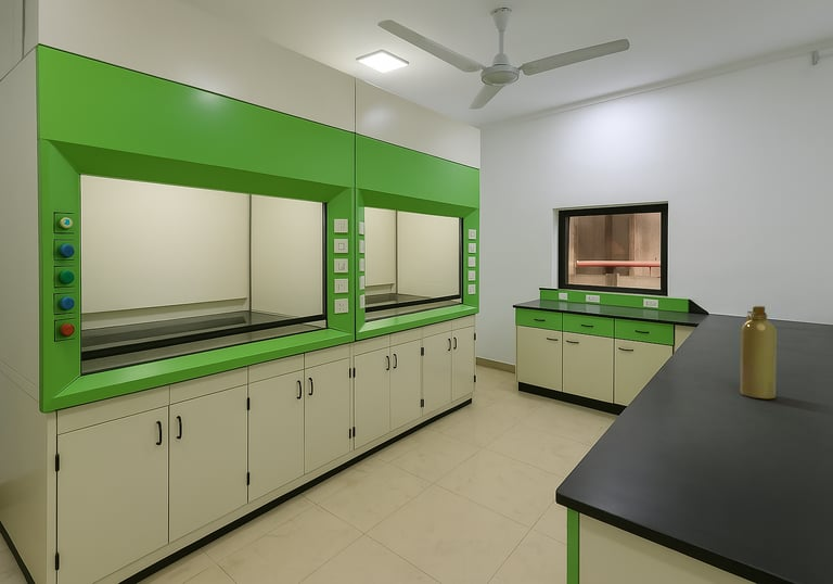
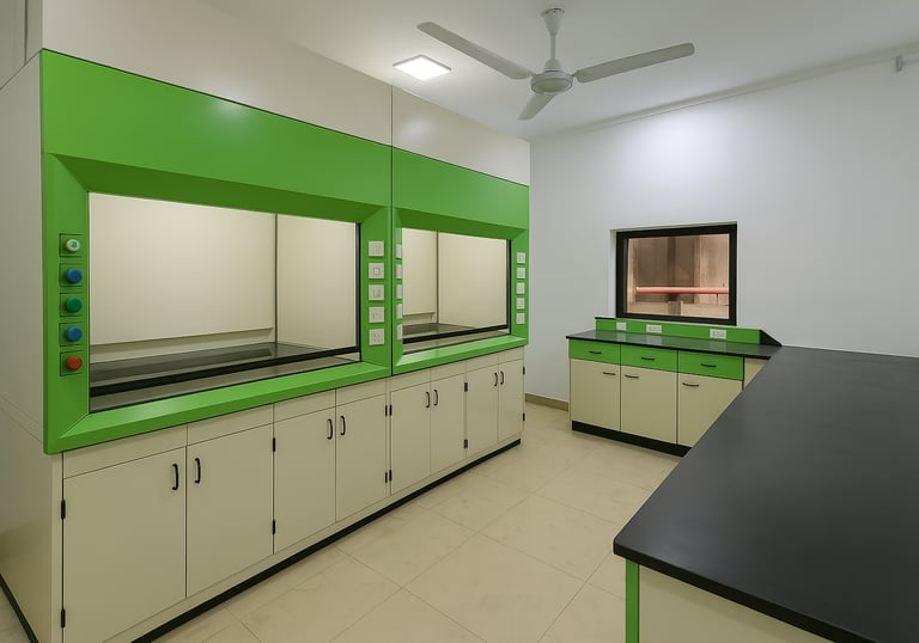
- spray bottle (756, 350)
